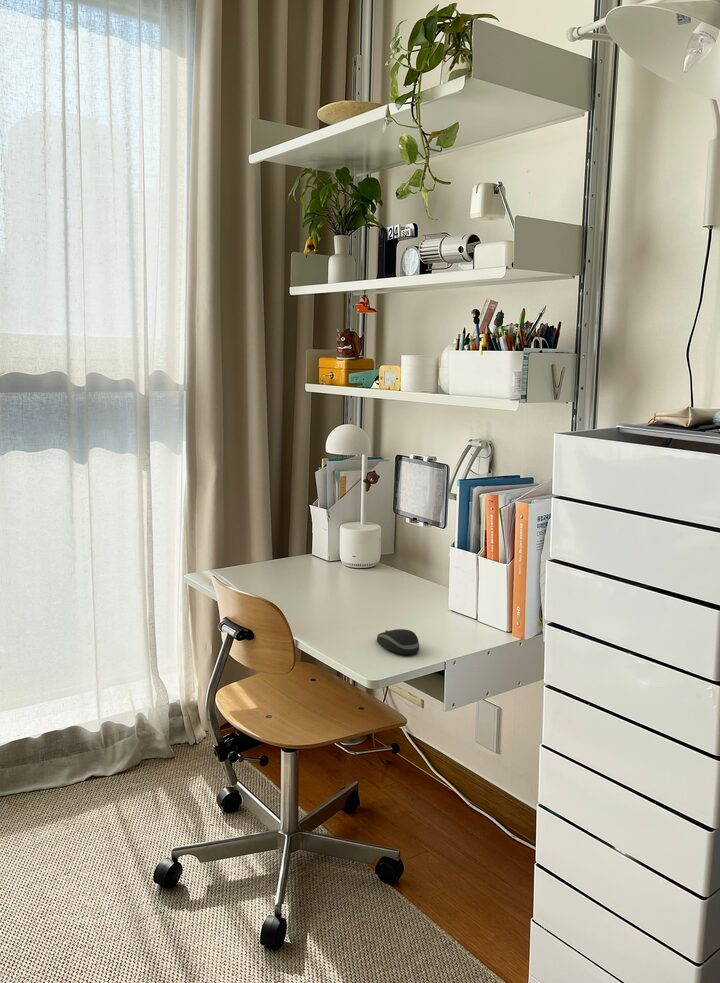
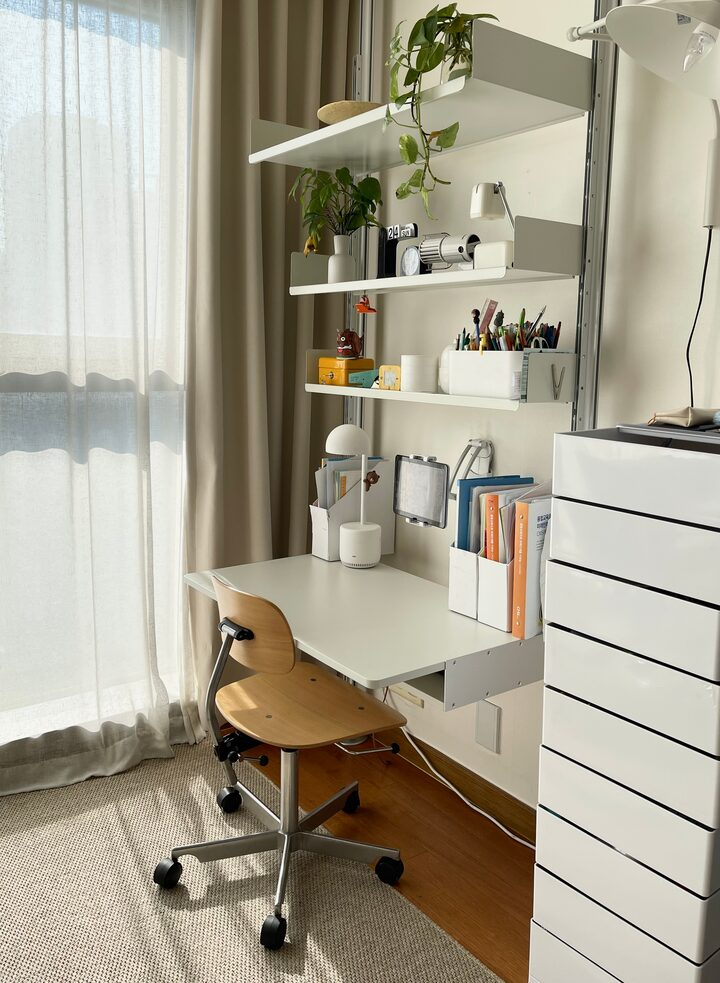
- computer mouse (397, 637)
